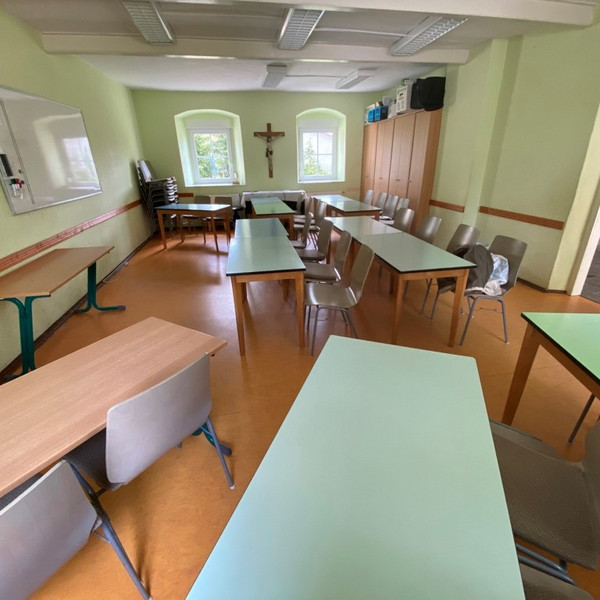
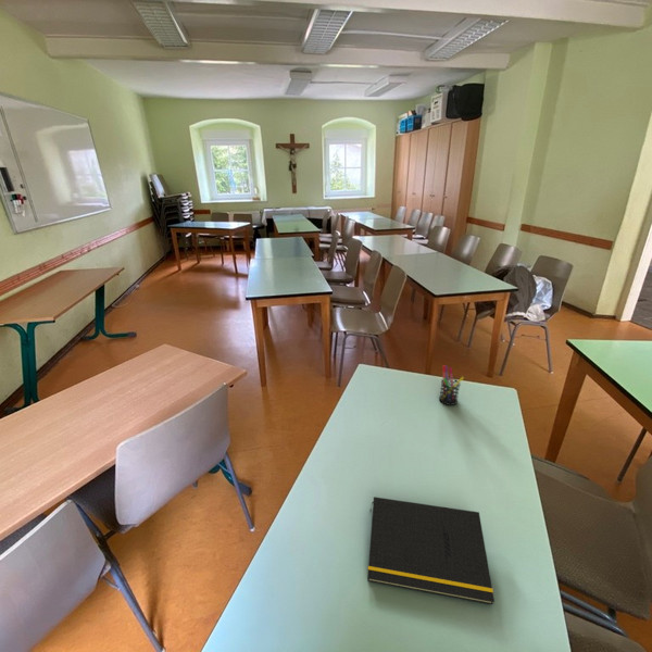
+ notepad (426, 544)
+ pen holder (448, 385)
